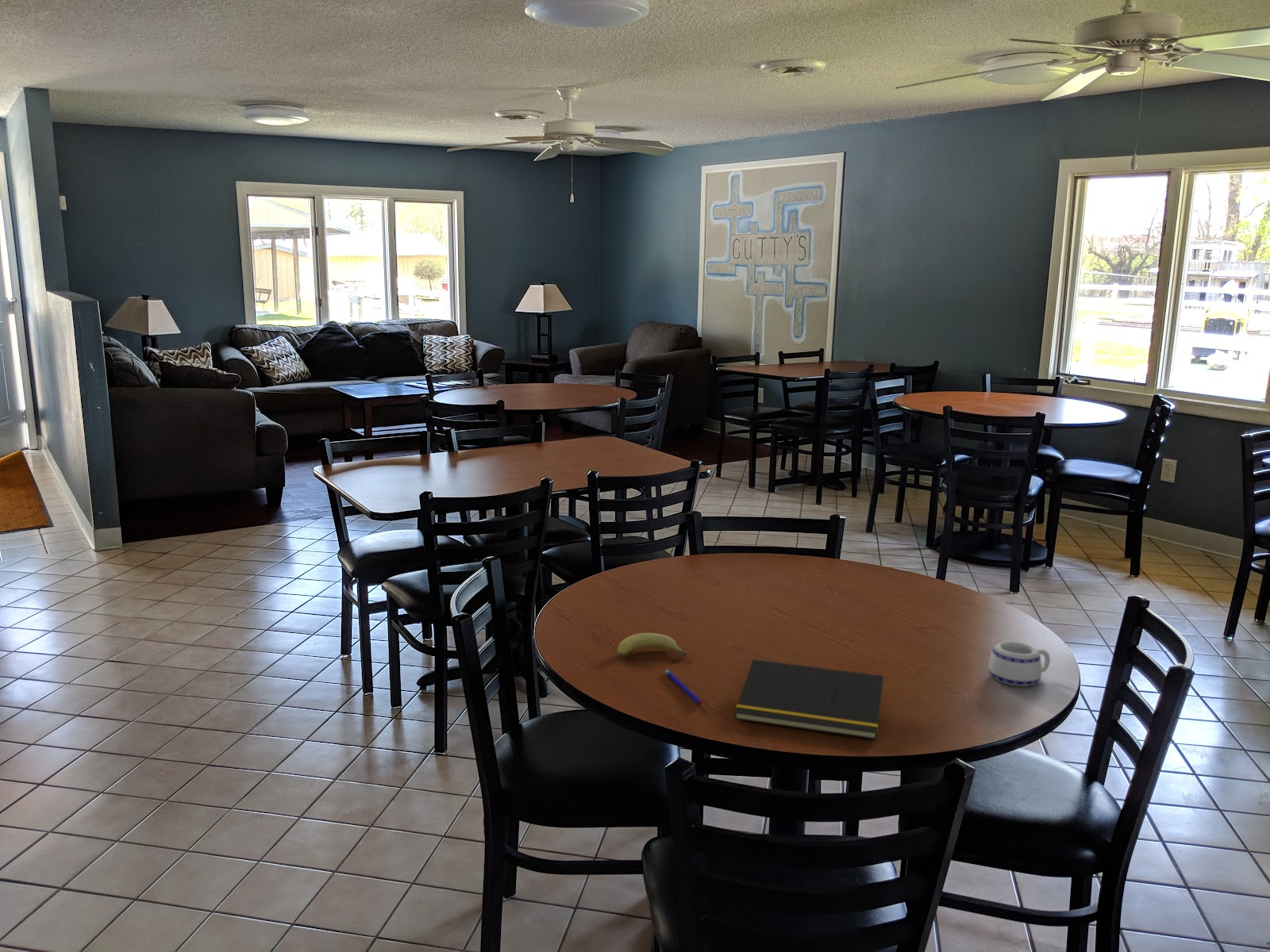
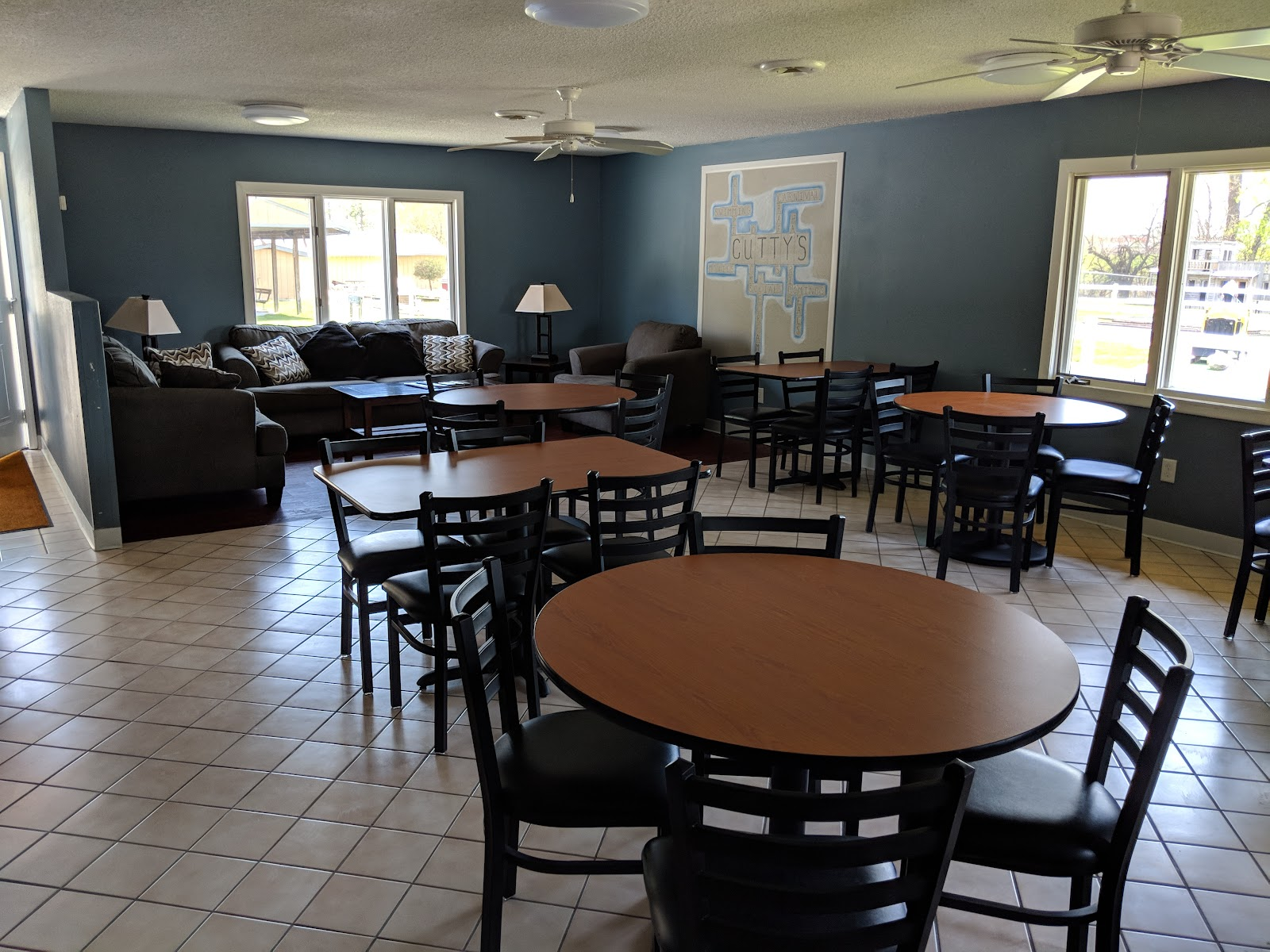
- pen (682, 686)
- notepad (810, 697)
- fruit (650, 644)
- mug (1022, 662)
